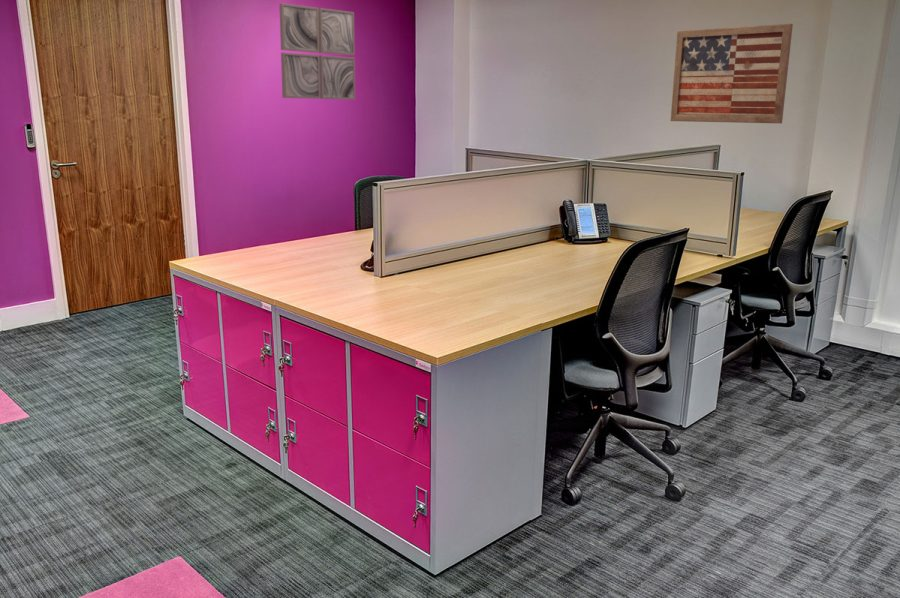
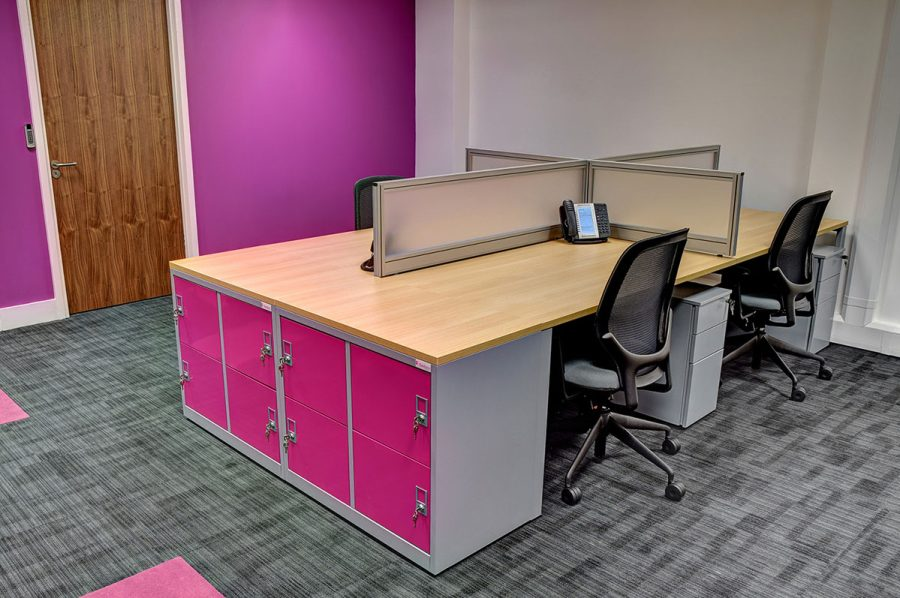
- wall art (319, 55)
- wall art (727, 75)
